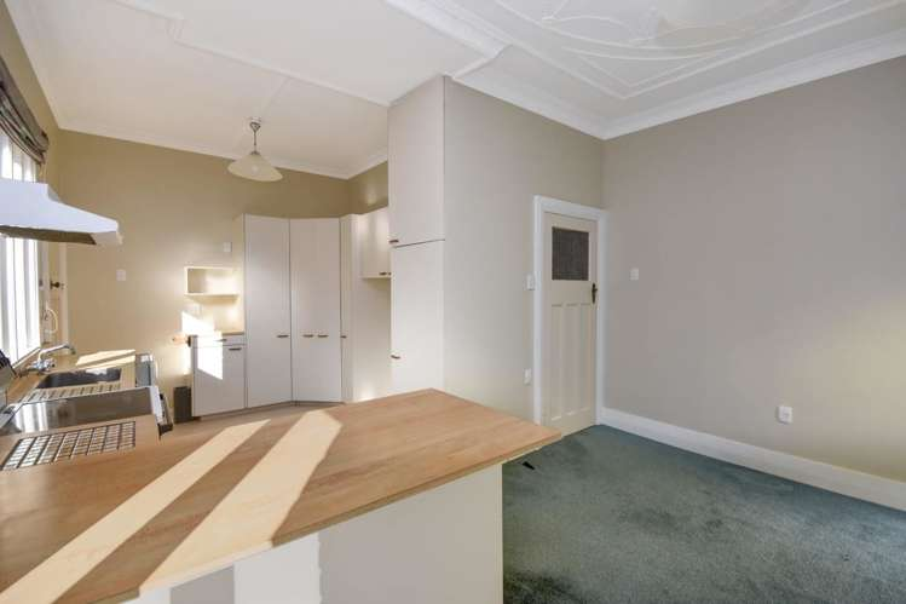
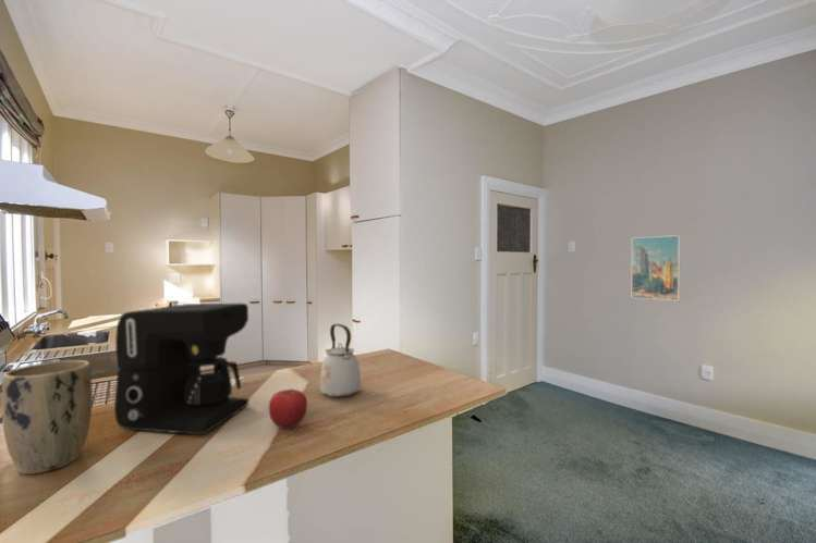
+ fruit (288, 407)
+ kettle (337, 357)
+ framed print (655, 268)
+ coffee maker (190, 361)
+ plant pot (49, 415)
